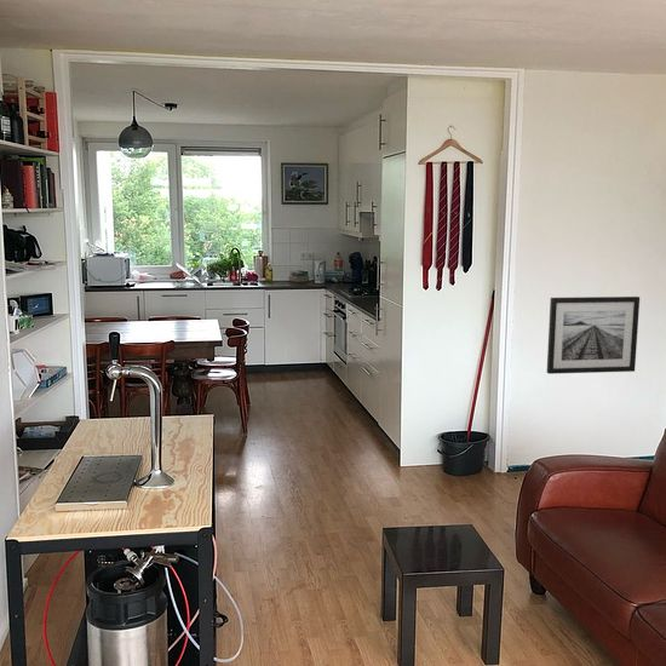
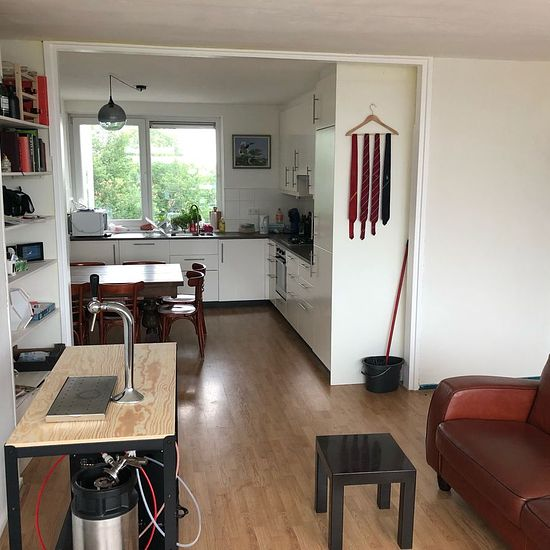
- wall art (592, 334)
